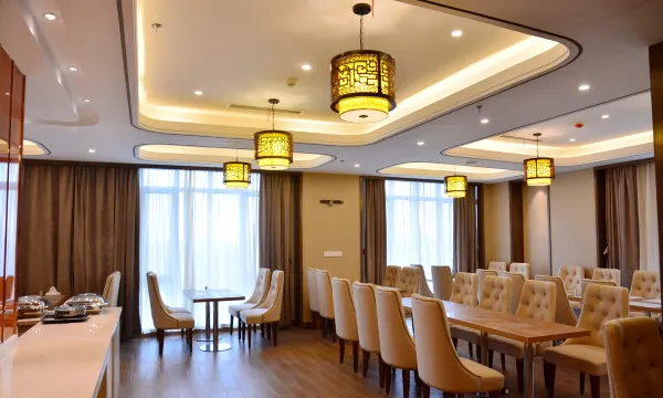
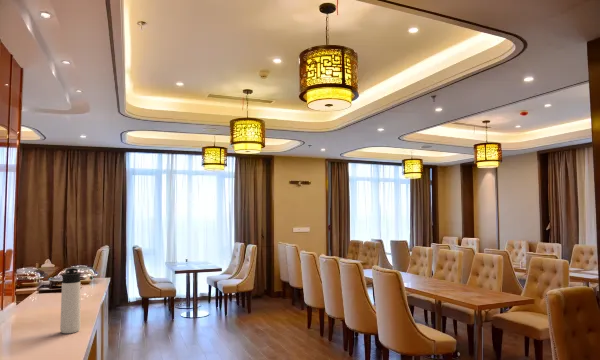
+ thermos bottle (71, 300)
